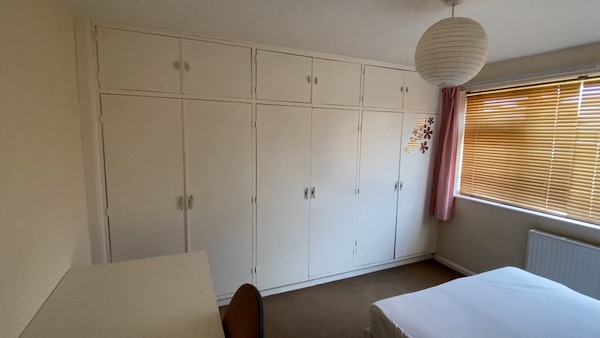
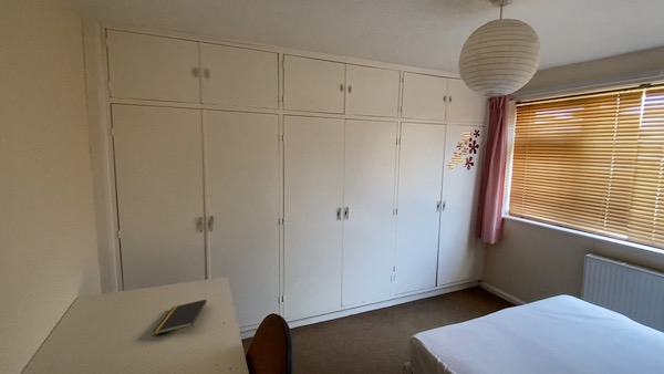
+ notepad (181, 315)
